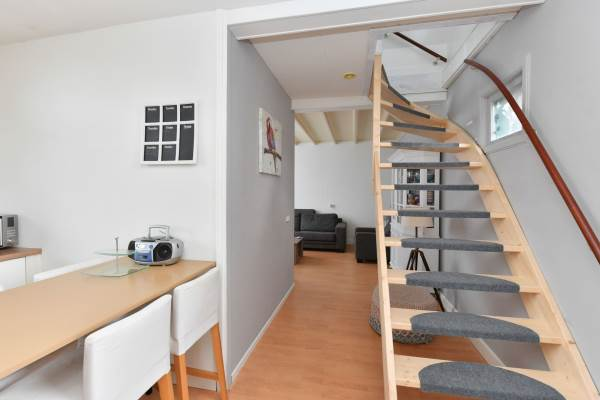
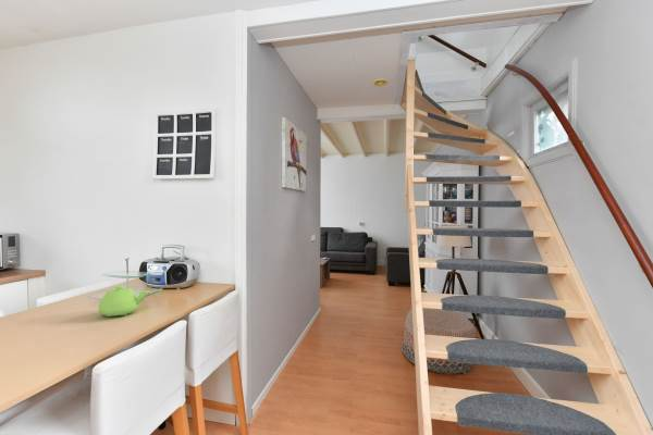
+ teapot (124, 299)
